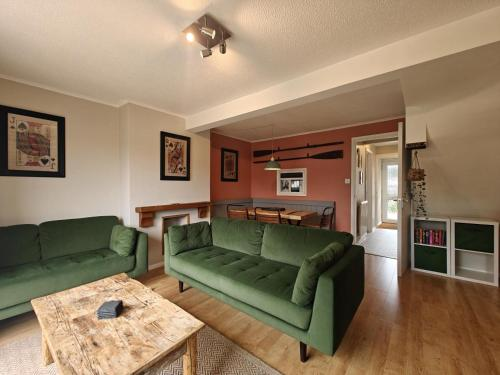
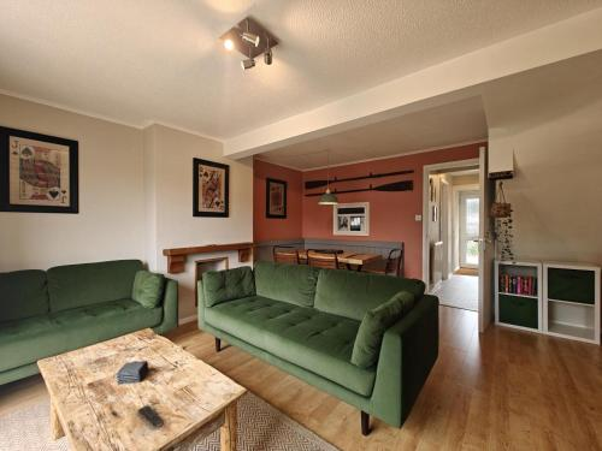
+ remote control (150, 415)
